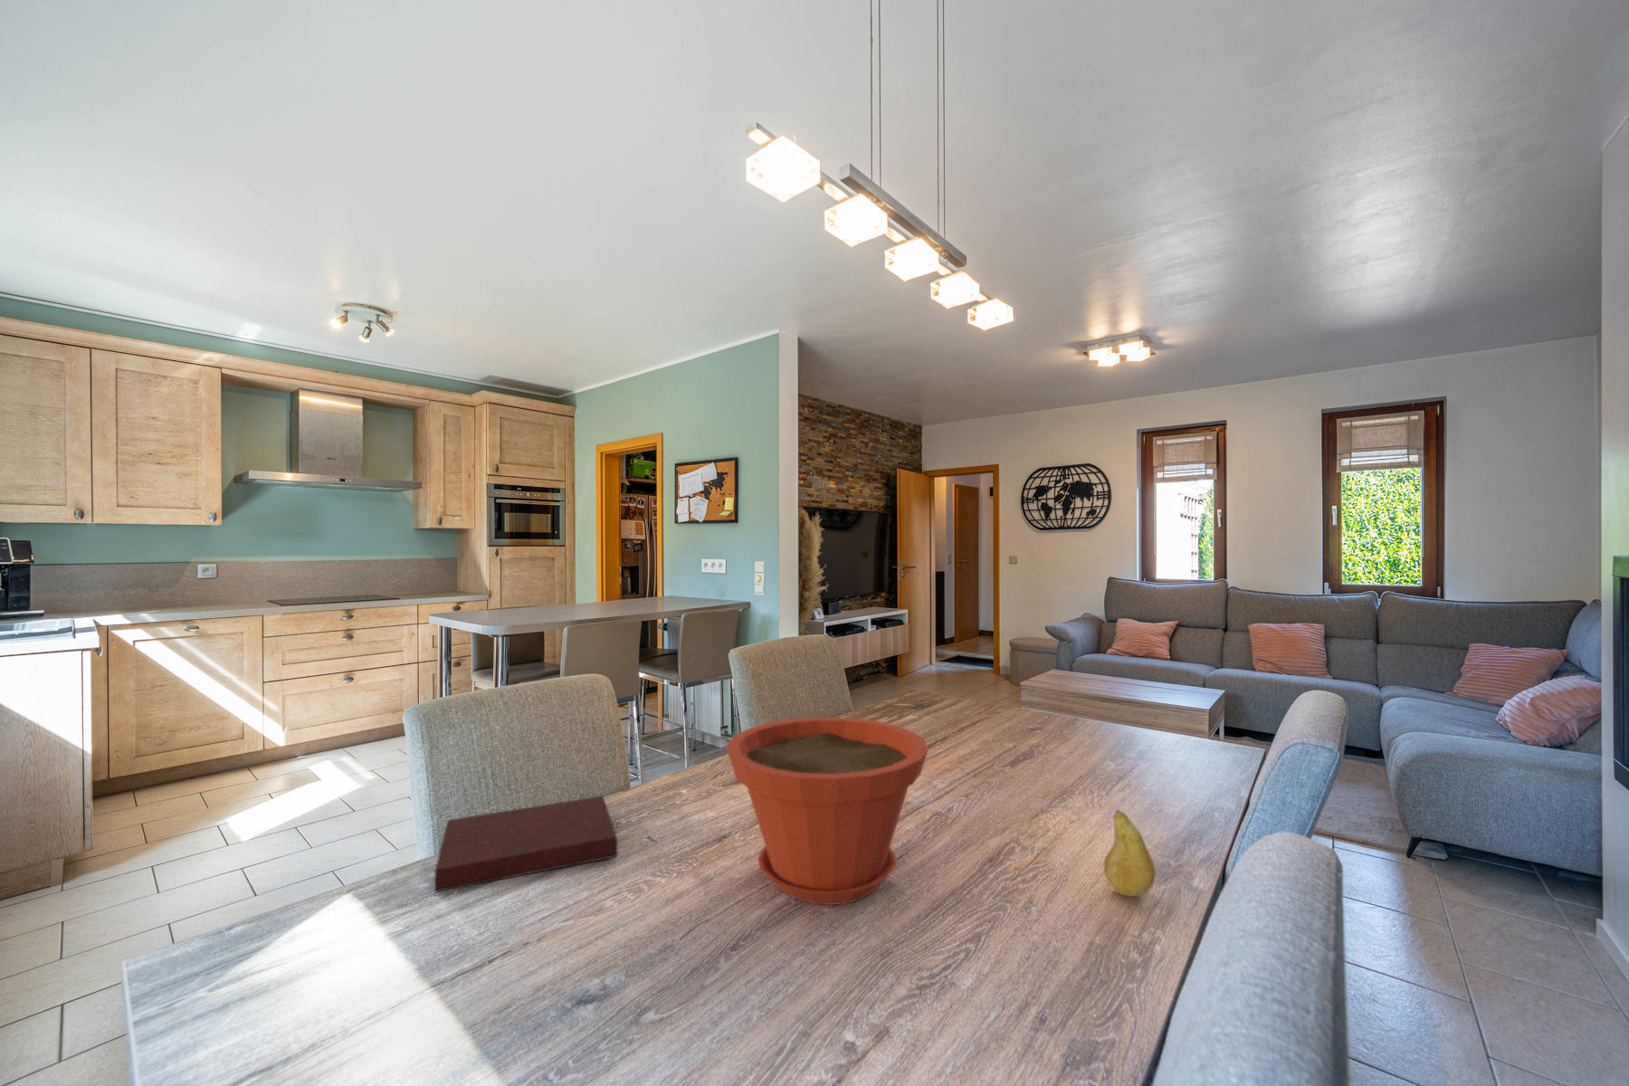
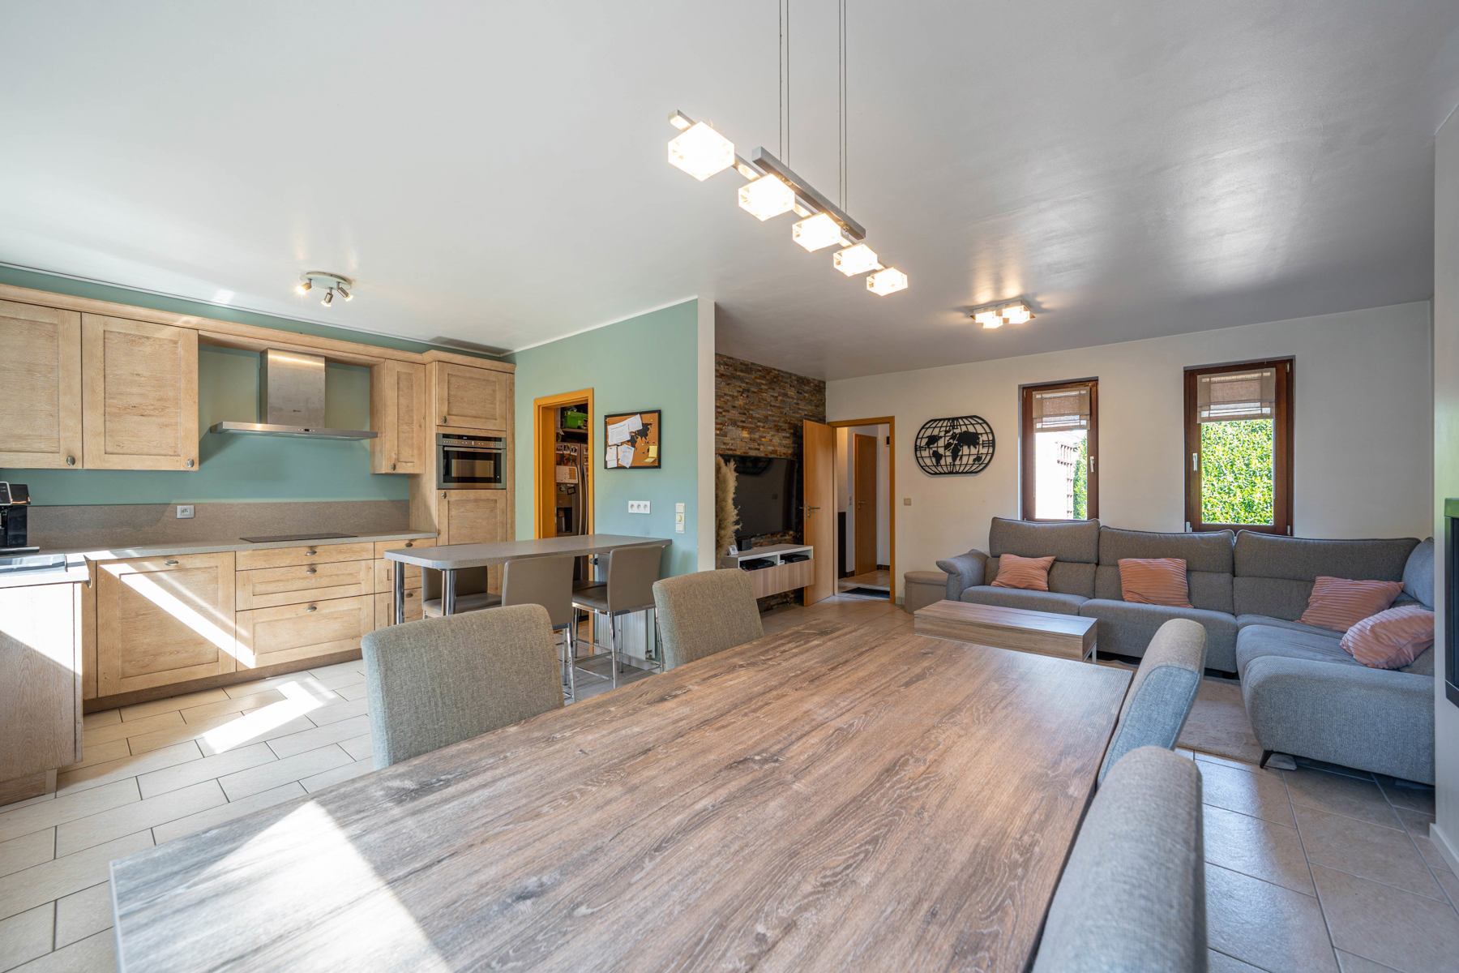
- notebook (530, 838)
- fruit (1130, 851)
- plant pot (827, 810)
